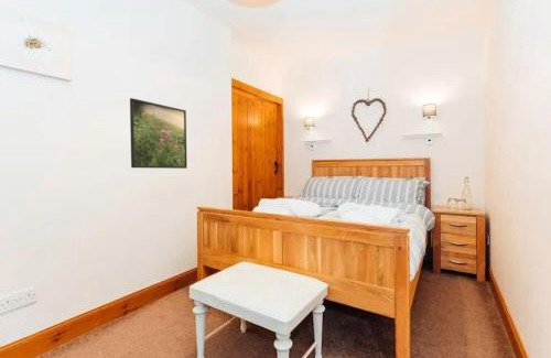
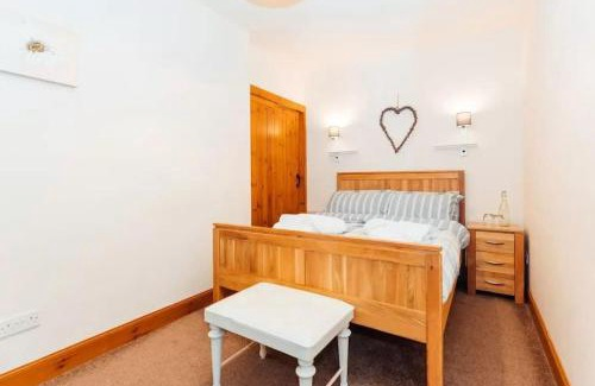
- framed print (161, 135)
